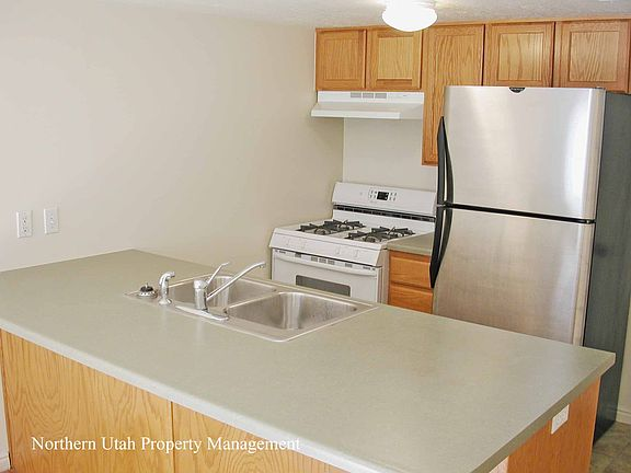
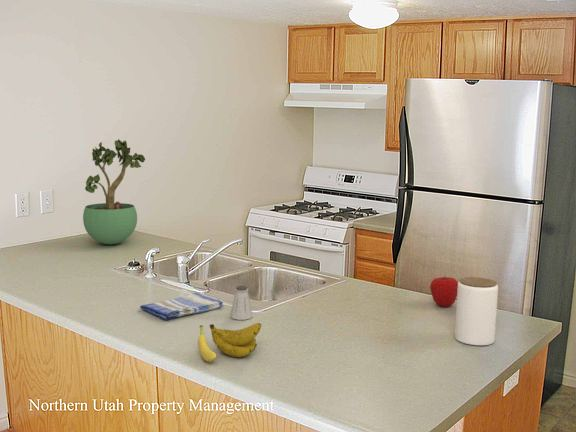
+ saltshaker (241, 301)
+ dish towel (182, 304)
+ banana (228, 339)
+ apple (444, 290)
+ potted plant (112, 191)
+ jar (476, 310)
